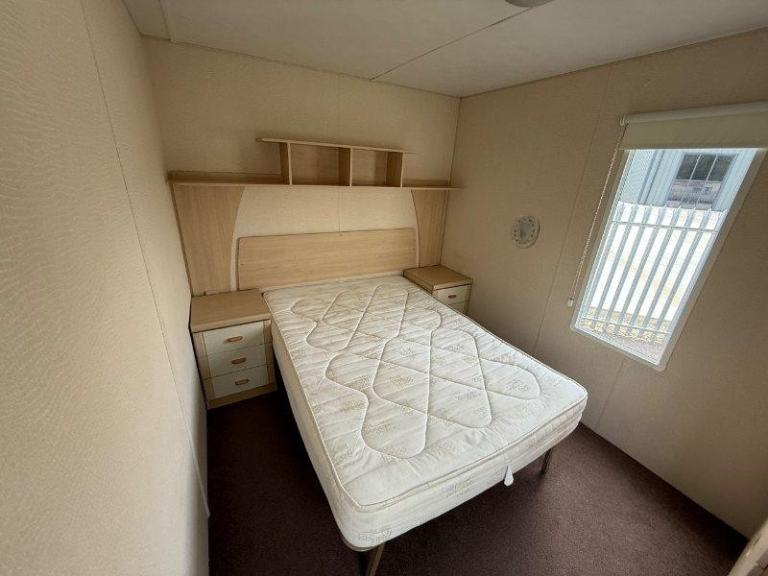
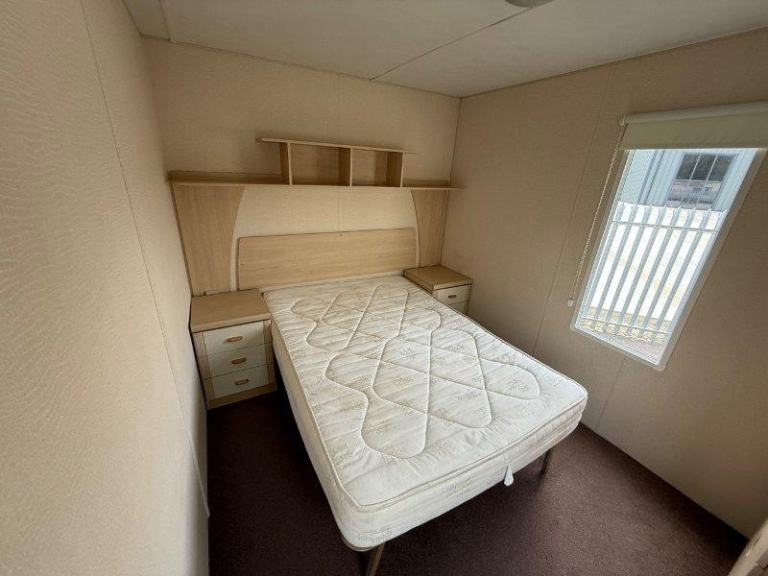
- decorative plate (523, 231)
